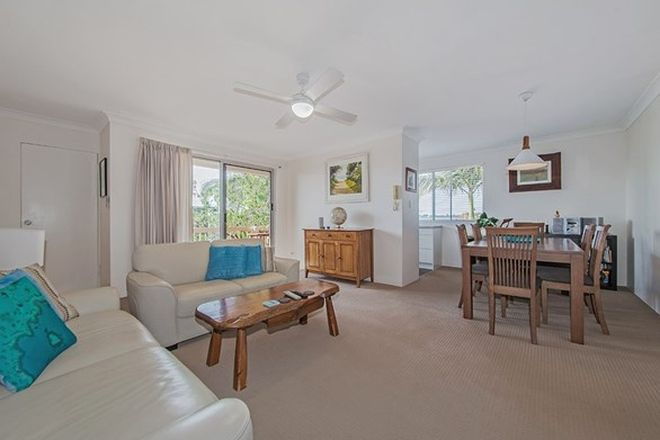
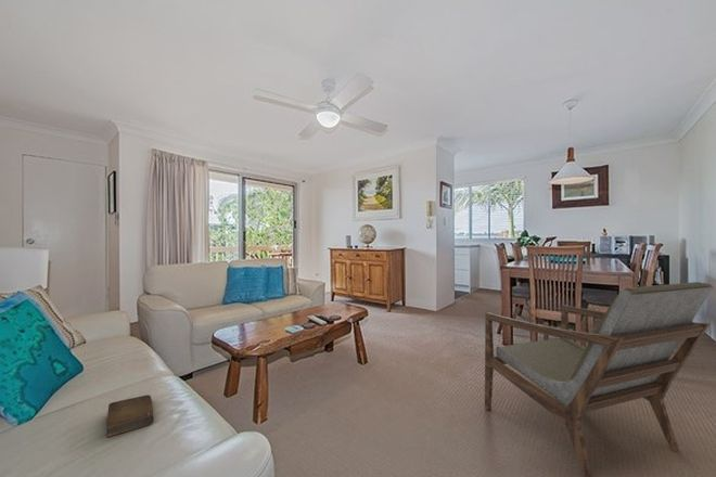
+ book (130, 412)
+ armchair (584, 354)
